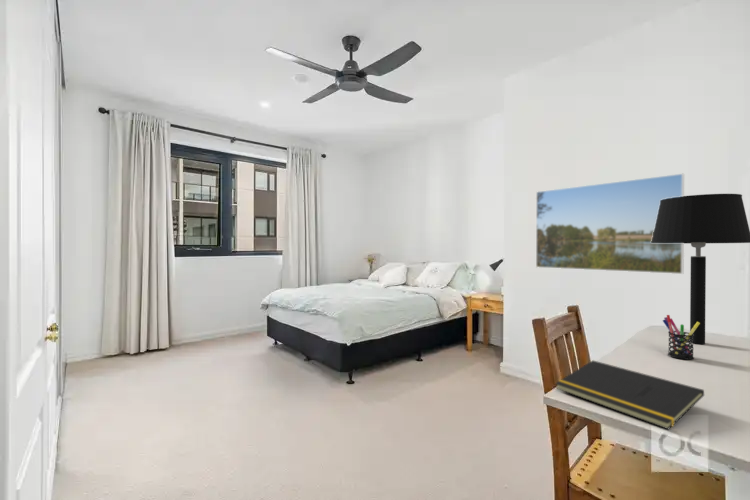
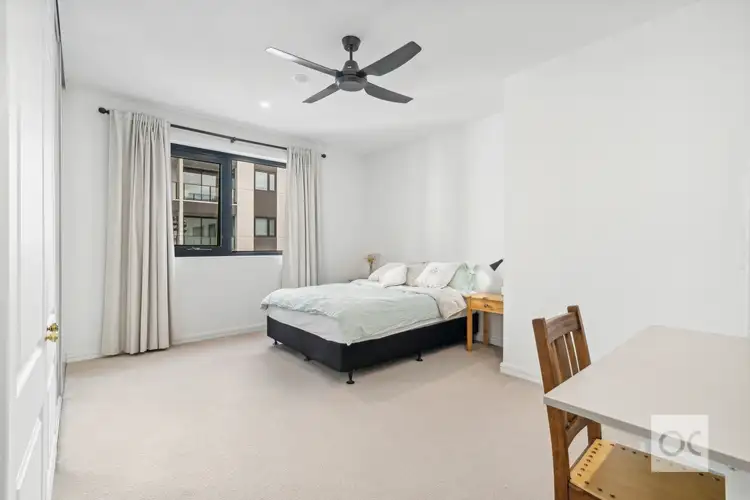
- notepad (624, 389)
- pen holder (679, 336)
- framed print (599, 227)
- table lamp (698, 270)
